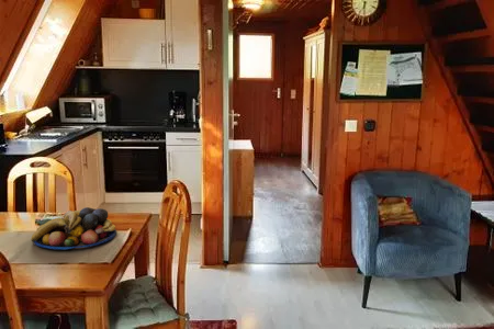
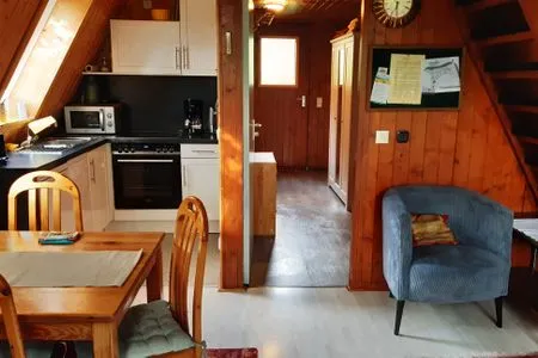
- fruit bowl (75, 223)
